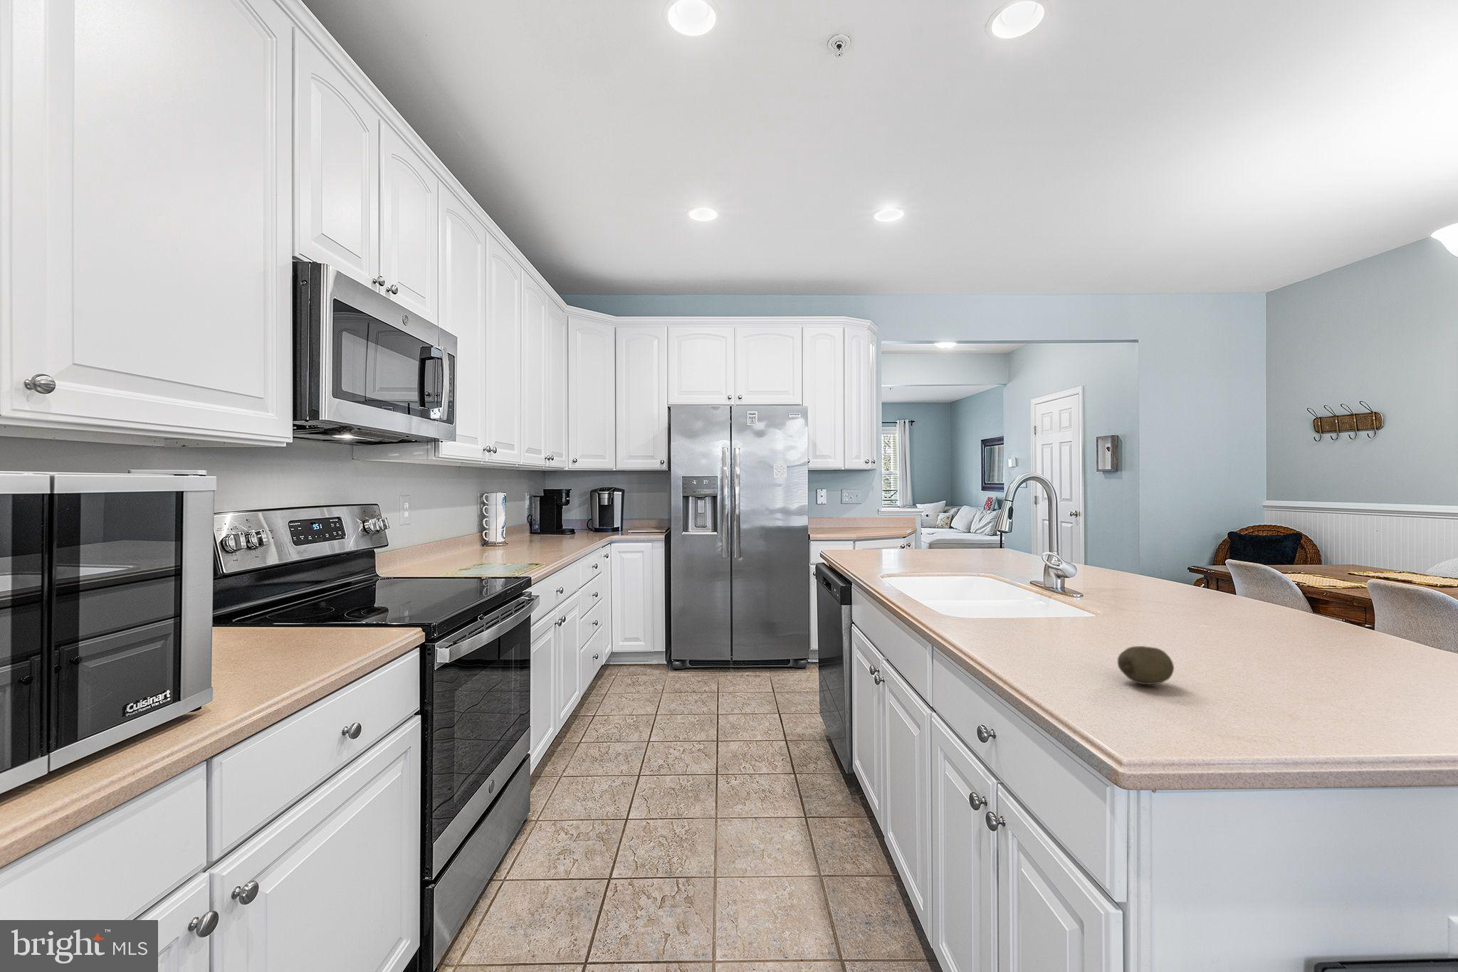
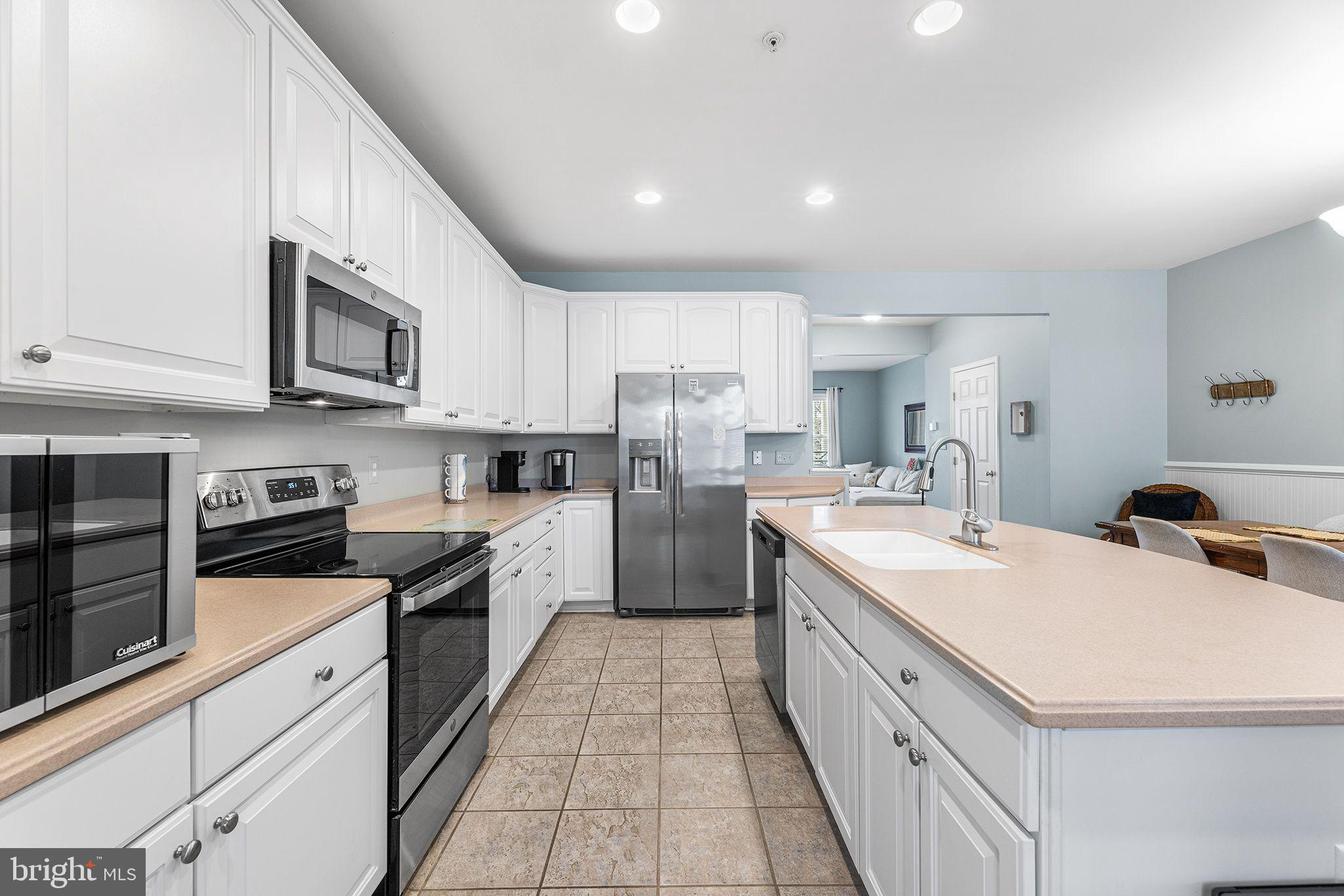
- fruit (1146, 665)
